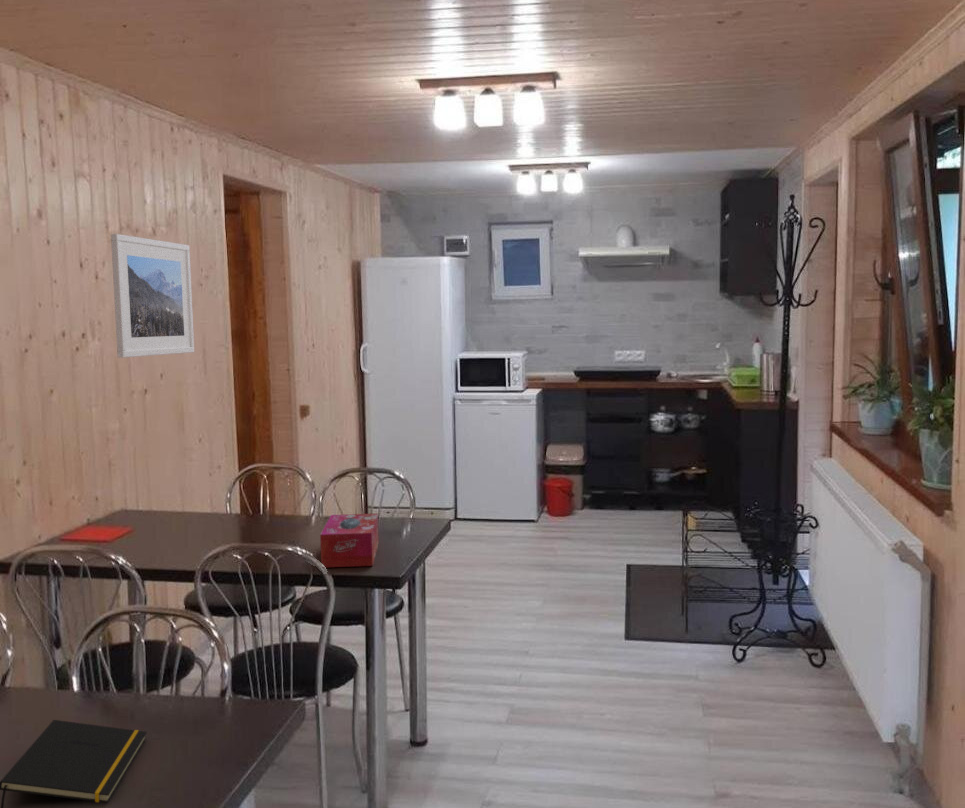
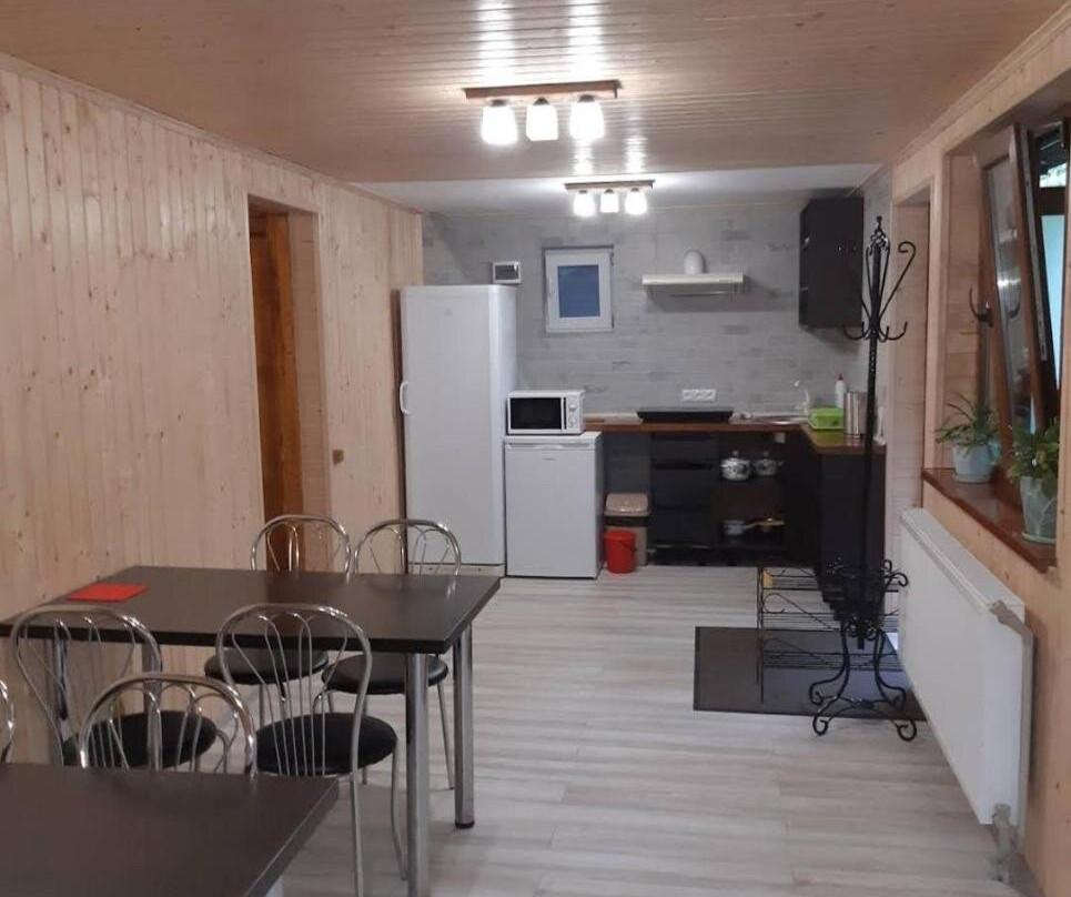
- tissue box (350, 539)
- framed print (155, 297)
- notepad (78, 758)
